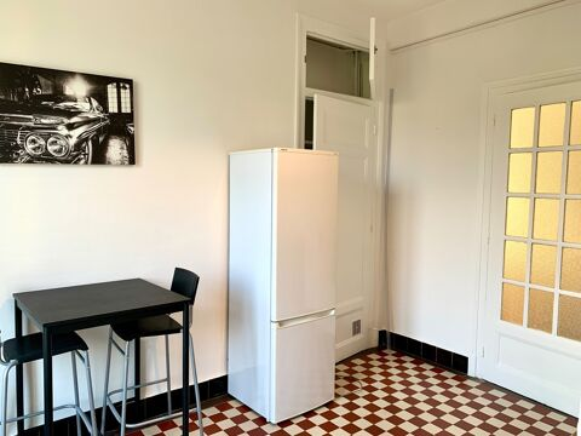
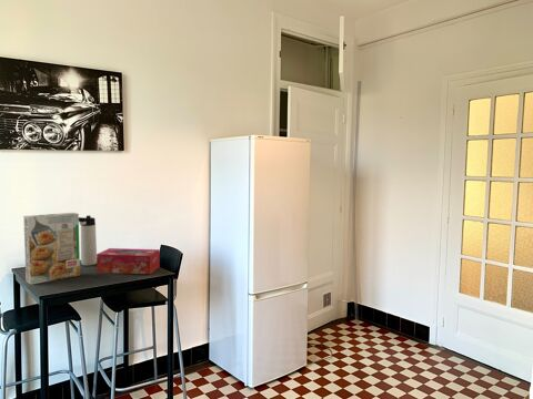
+ tissue box (129, 260)
+ cereal box (52, 246)
+ thermos bottle (86, 241)
